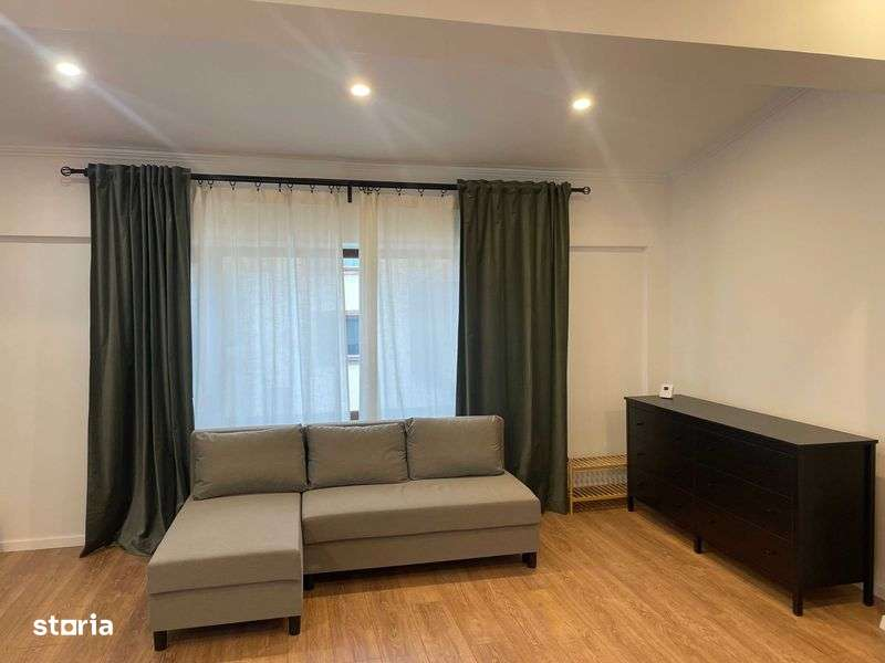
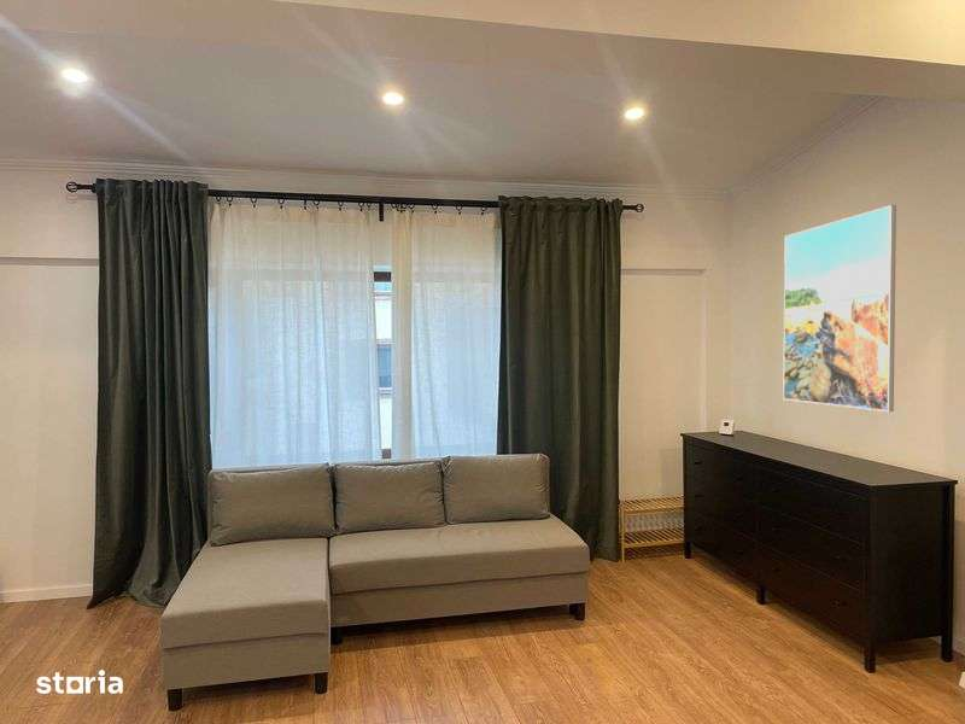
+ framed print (832, 314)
